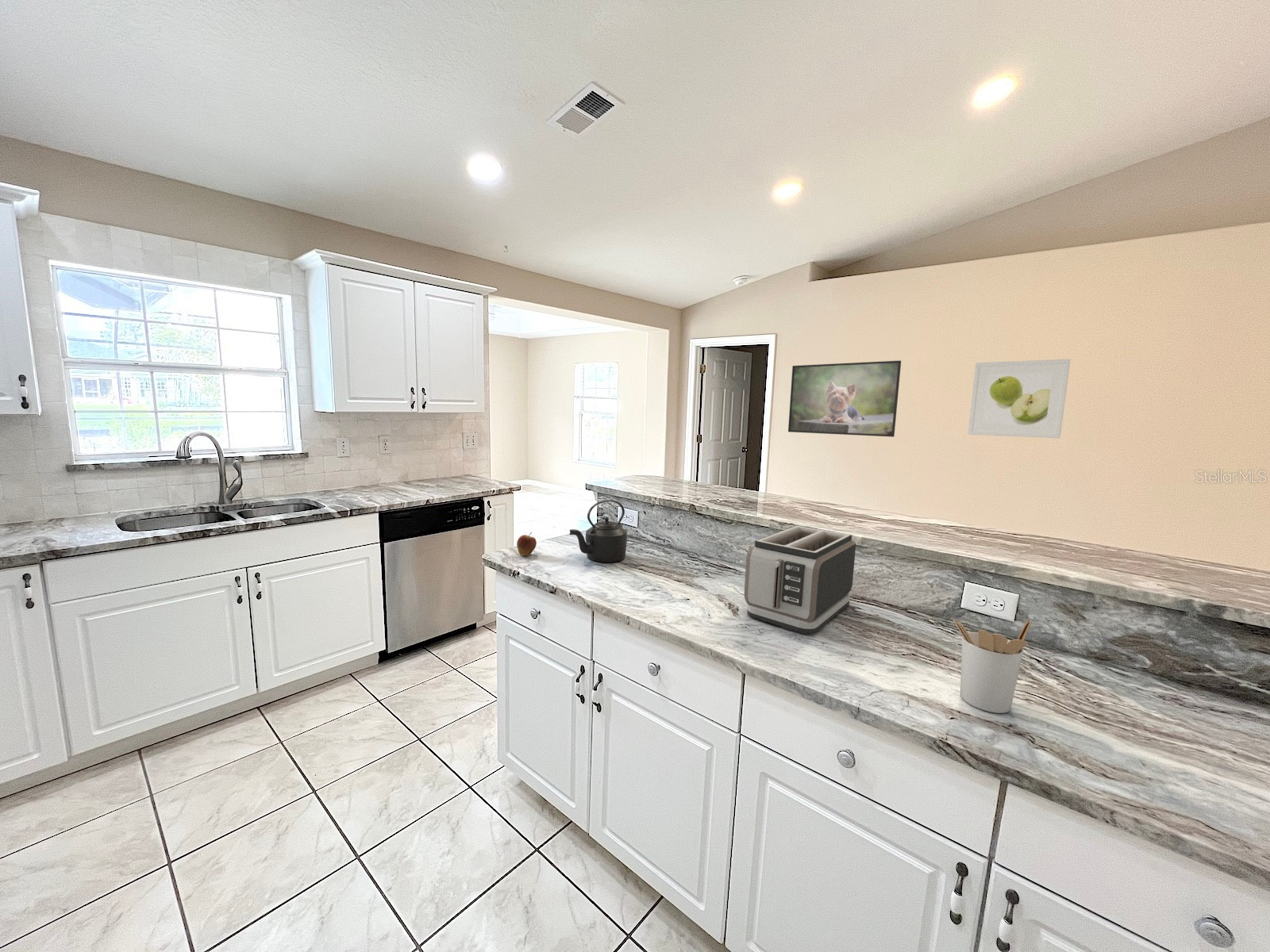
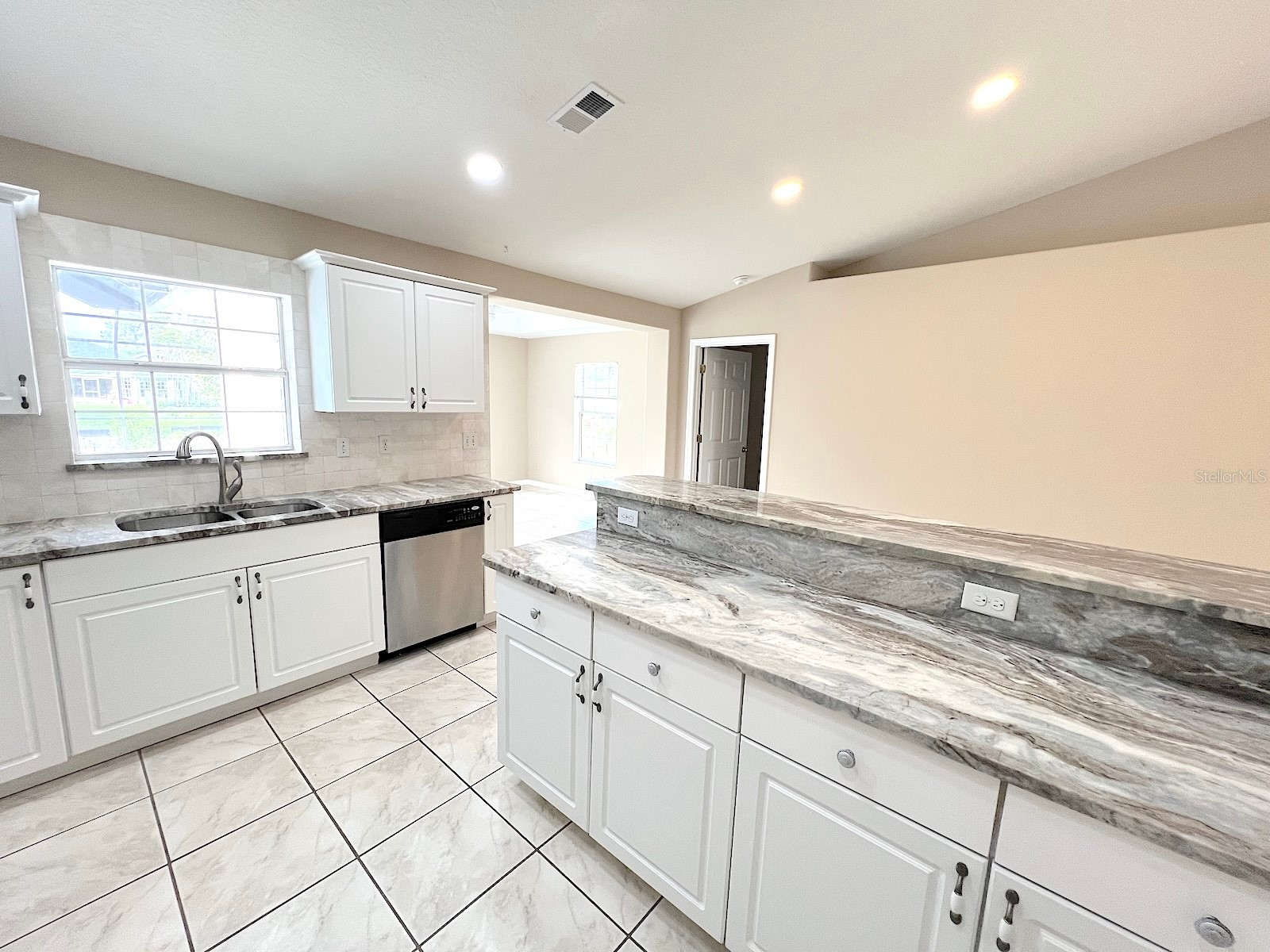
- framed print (1016, 398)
- toaster (800, 574)
- utensil holder (992, 663)
- fruit (526, 543)
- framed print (840, 399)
- kettle (598, 530)
